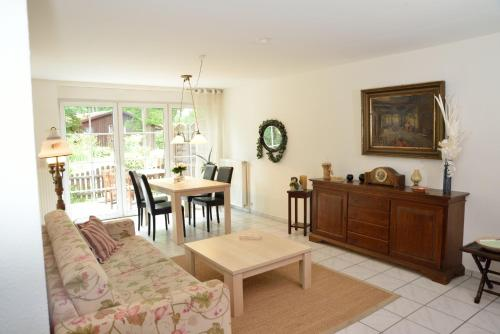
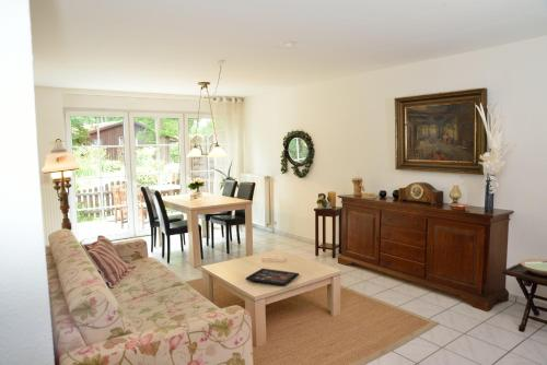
+ decorative tray (272, 275)
